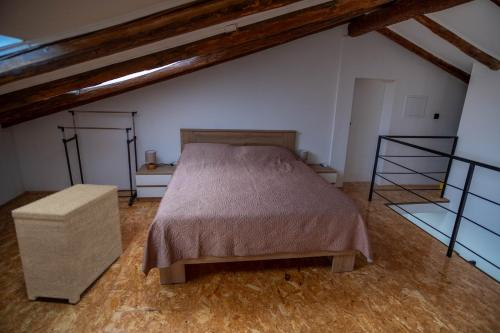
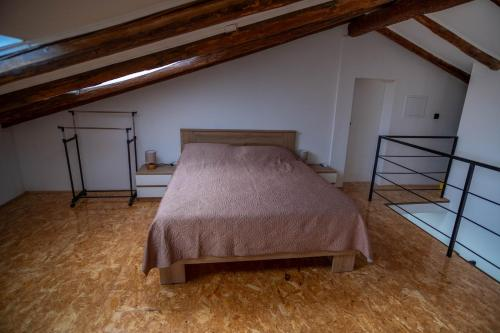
- side table (73, 236)
